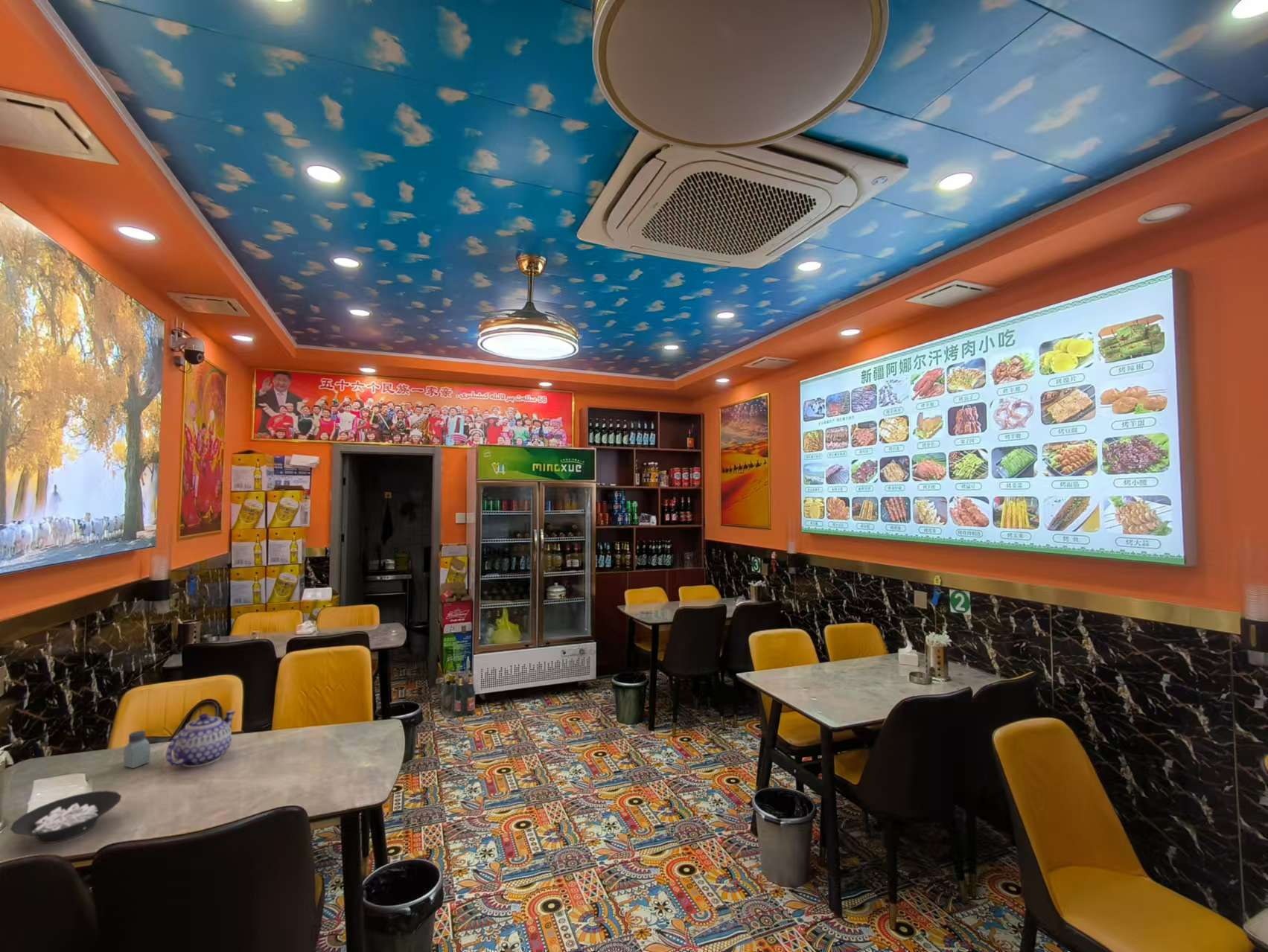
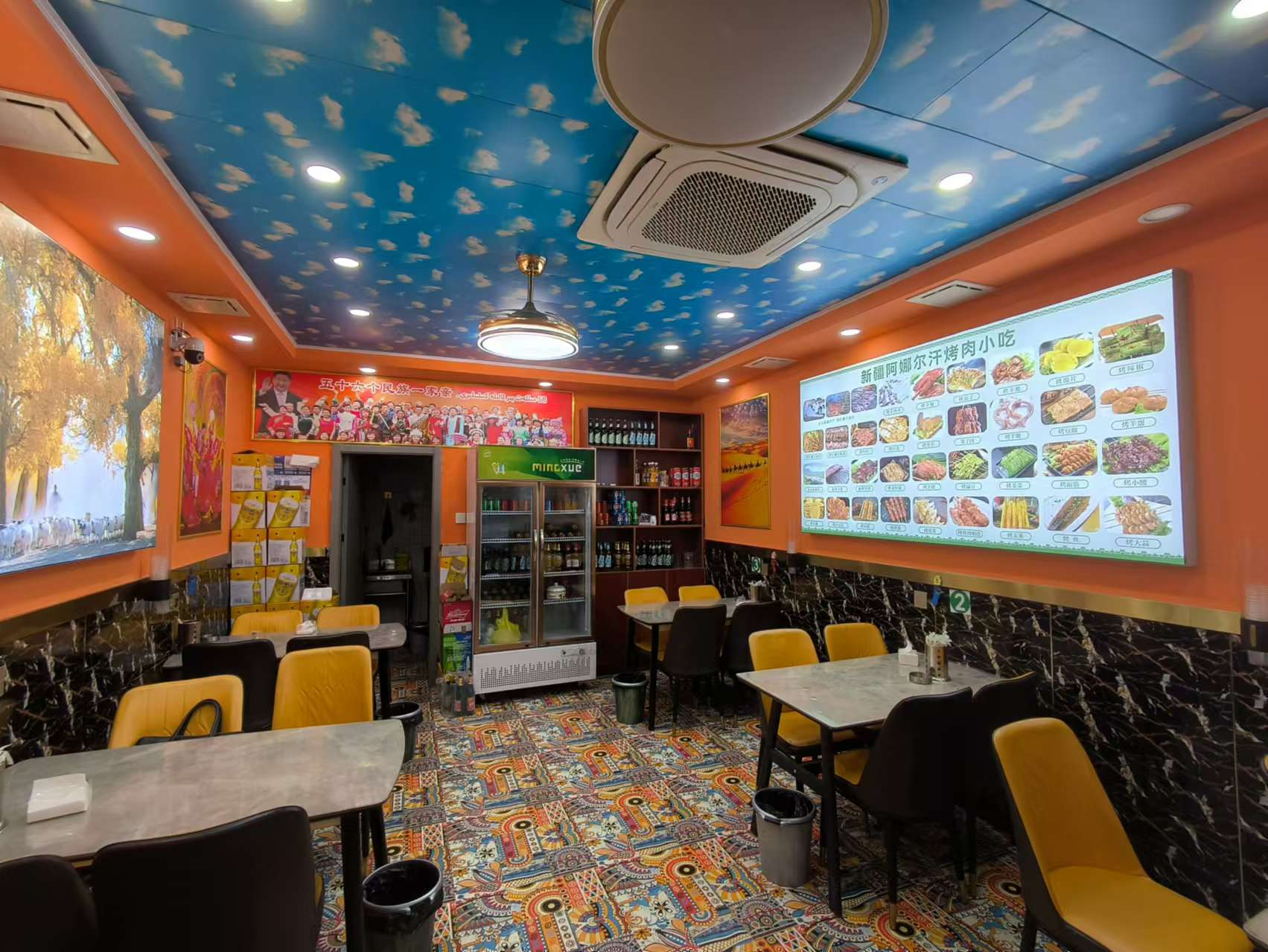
- teapot (203, 737)
- cereal bowl (68, 821)
- saltshaker (136, 748)
